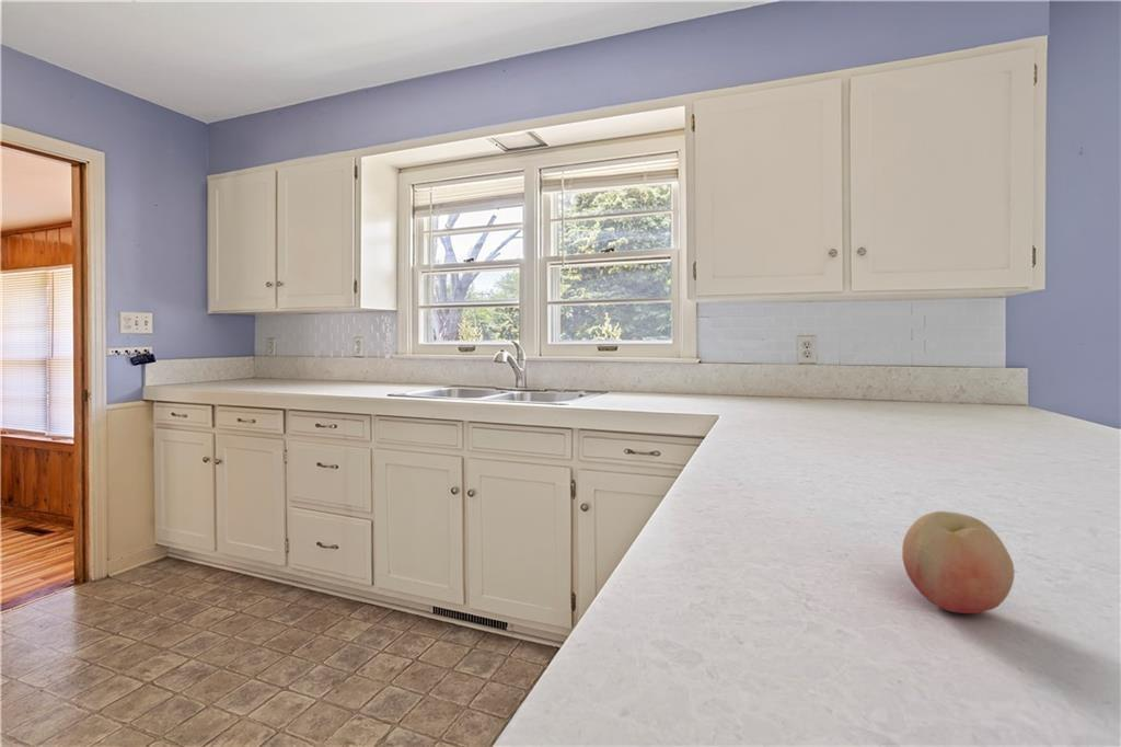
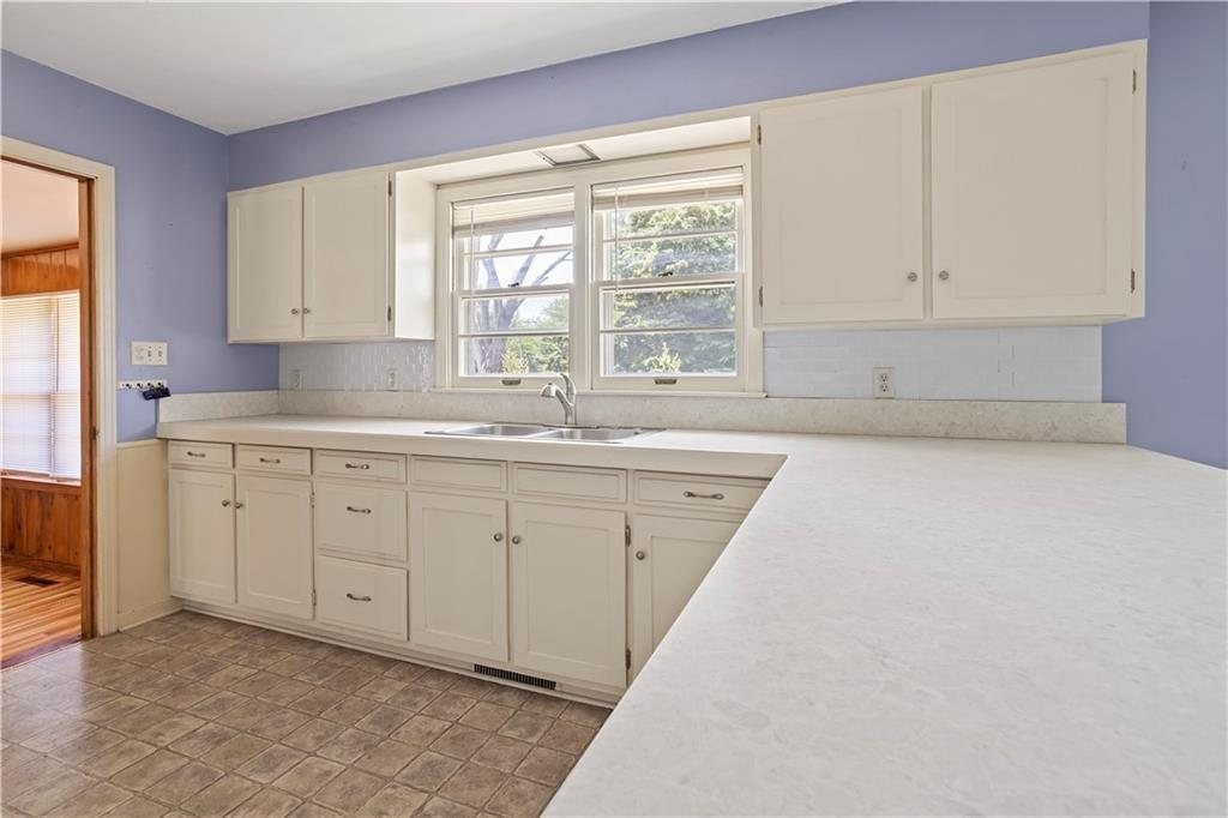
- fruit (955, 561)
